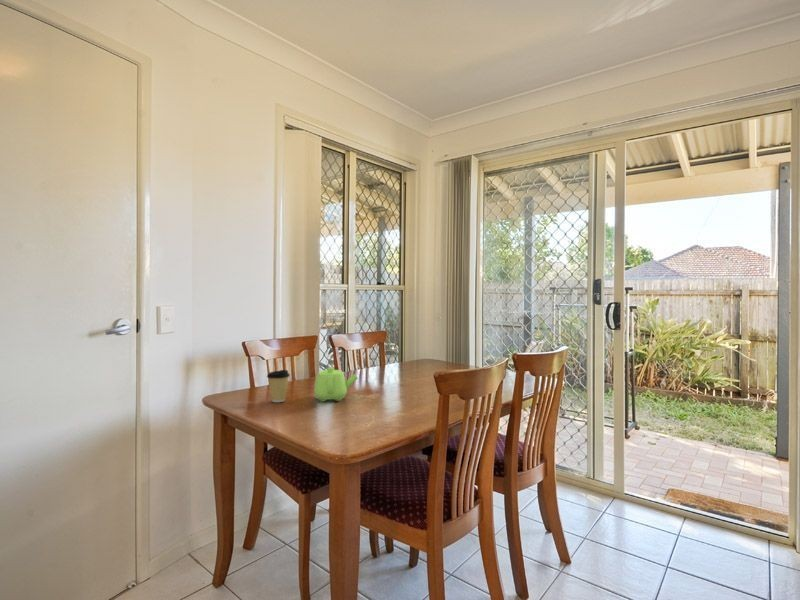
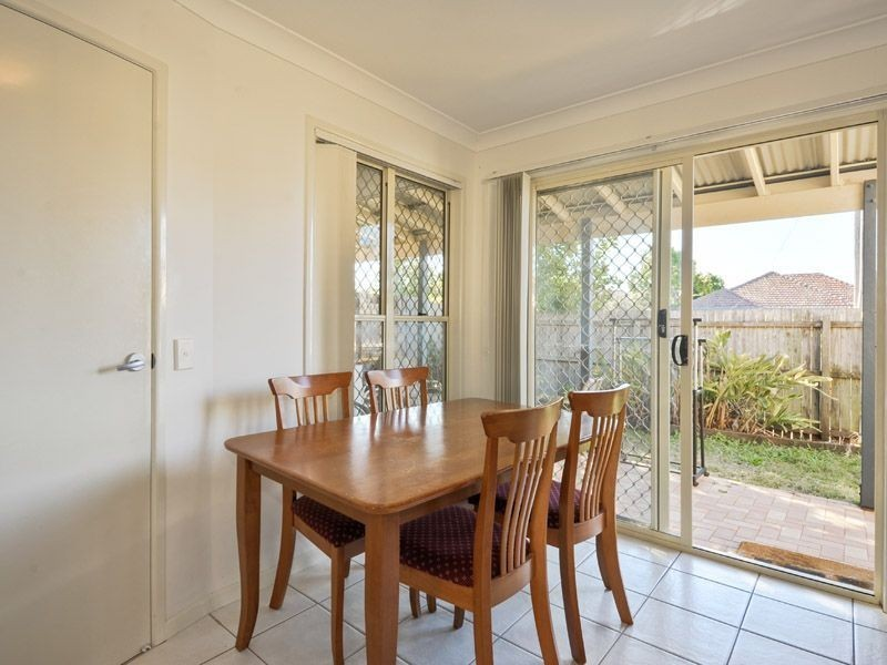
- teapot (336, 383)
- coffee cup (278, 386)
